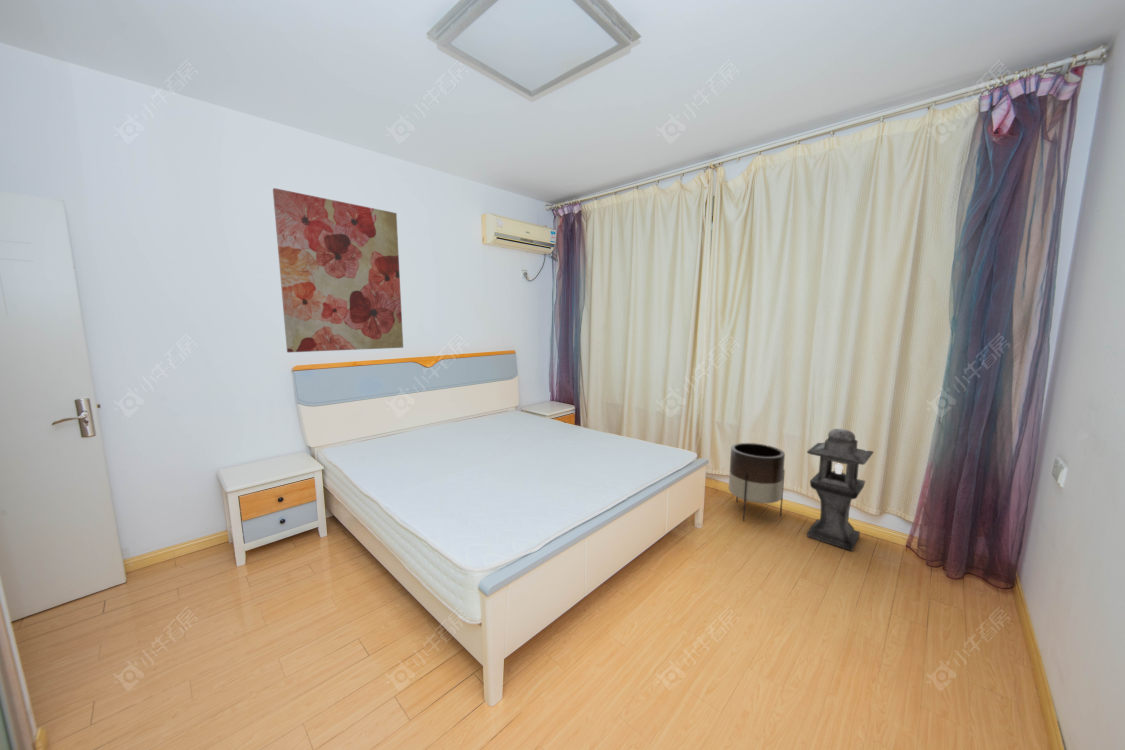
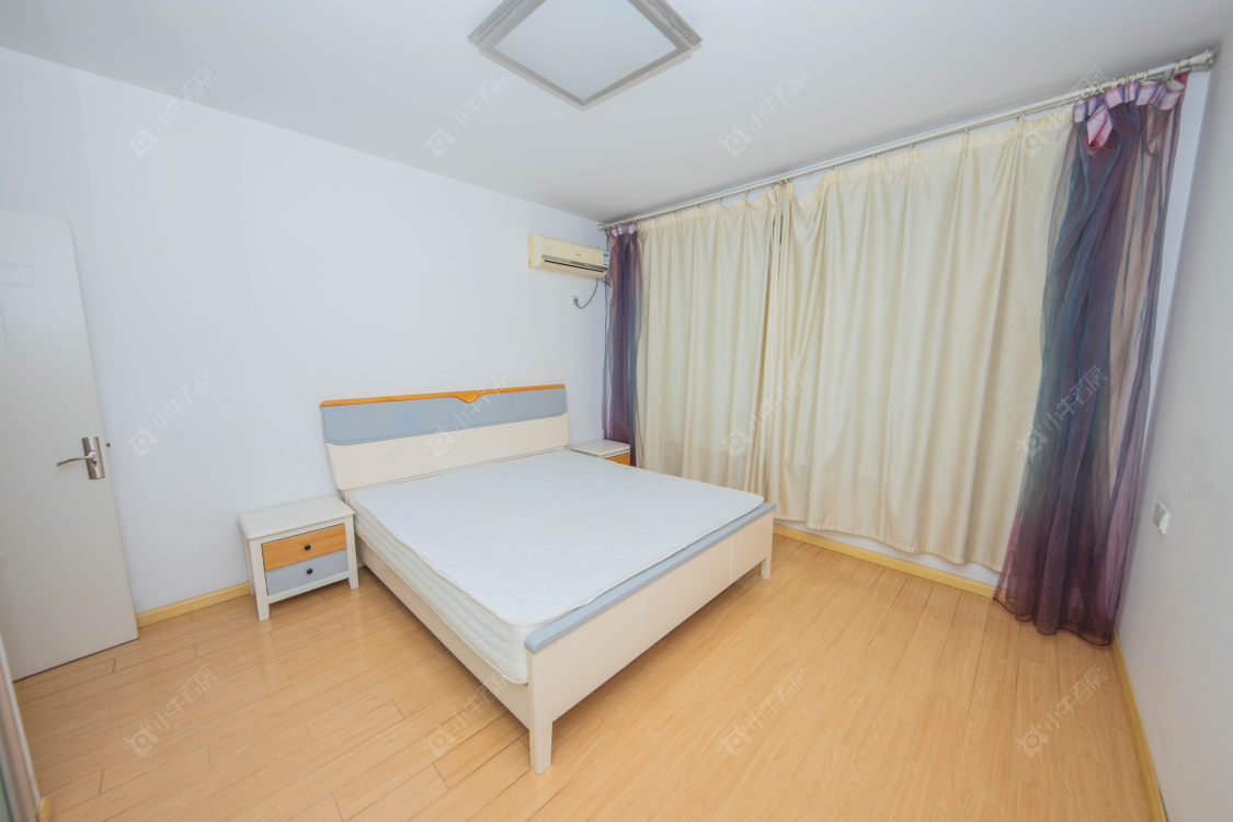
- lantern (837, 484)
- planter (755, 481)
- wall art (345, 277)
